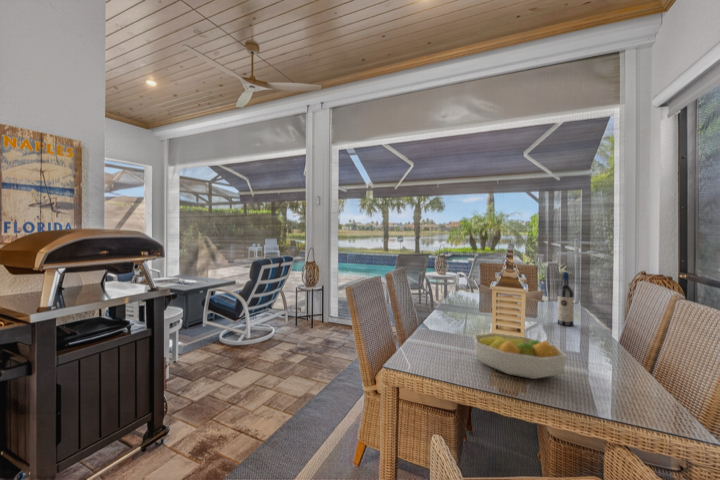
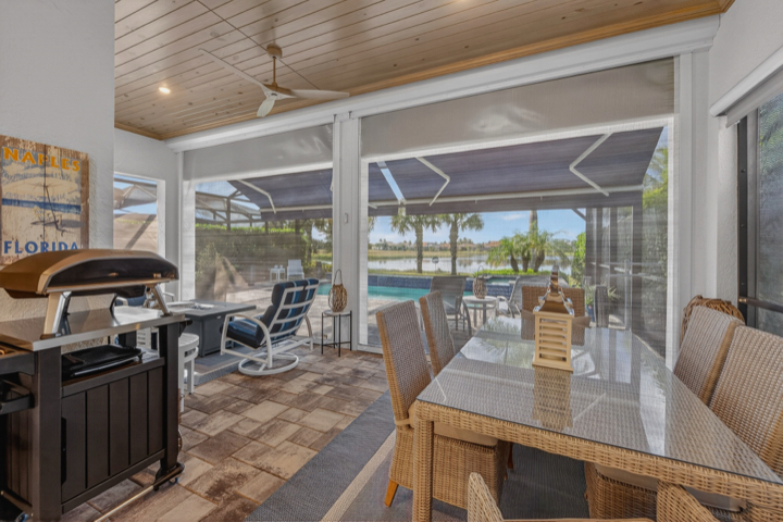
- wine bottle (565, 298)
- fruit bowl (515, 350)
